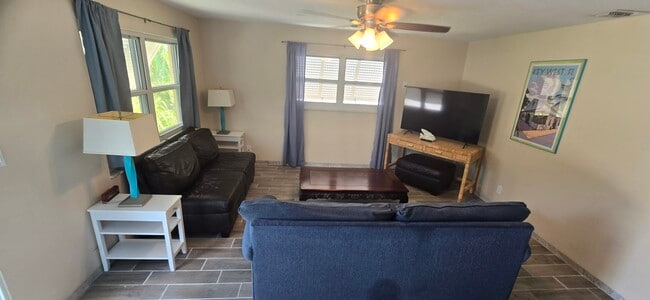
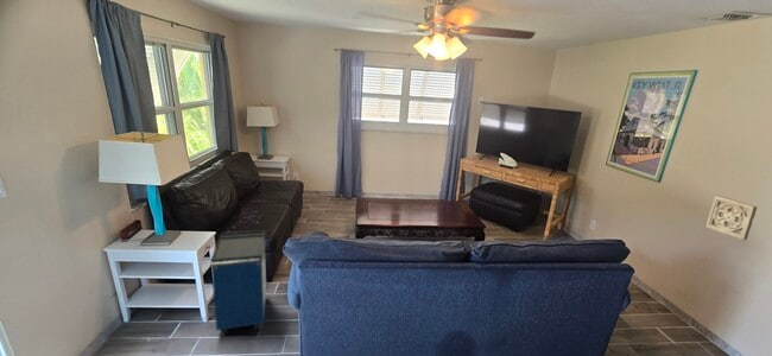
+ wall ornament (729, 216)
+ cabinet (241, 282)
